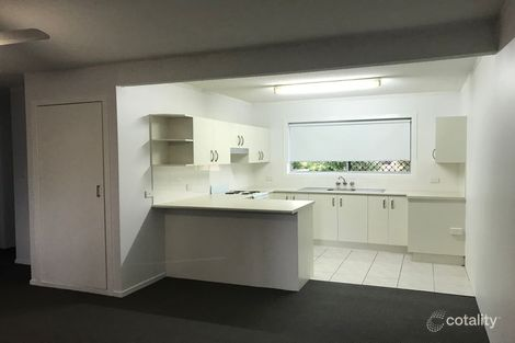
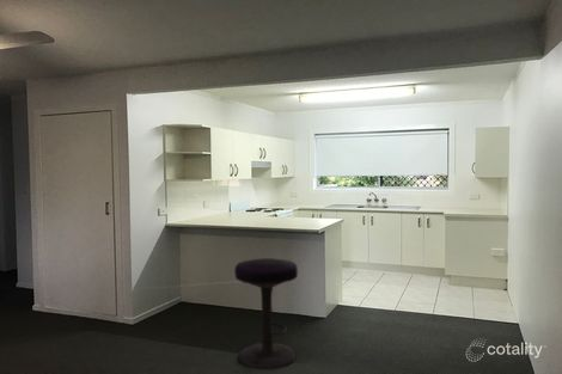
+ stool (267, 308)
